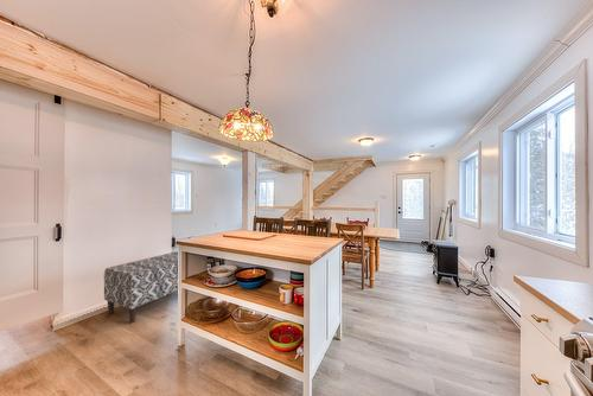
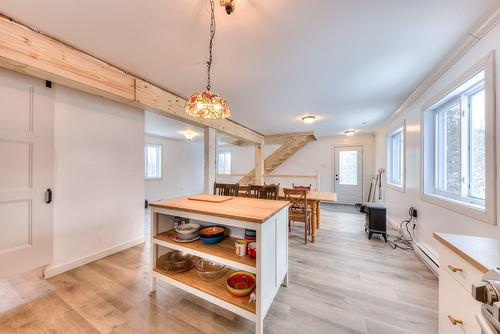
- bench (164, 279)
